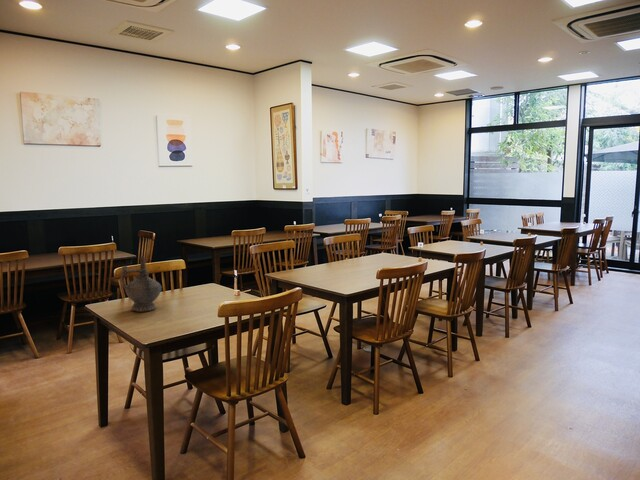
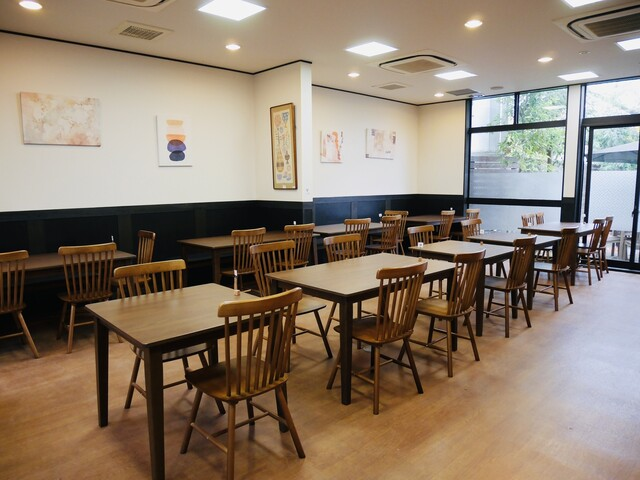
- ceremonial vessel (141, 282)
